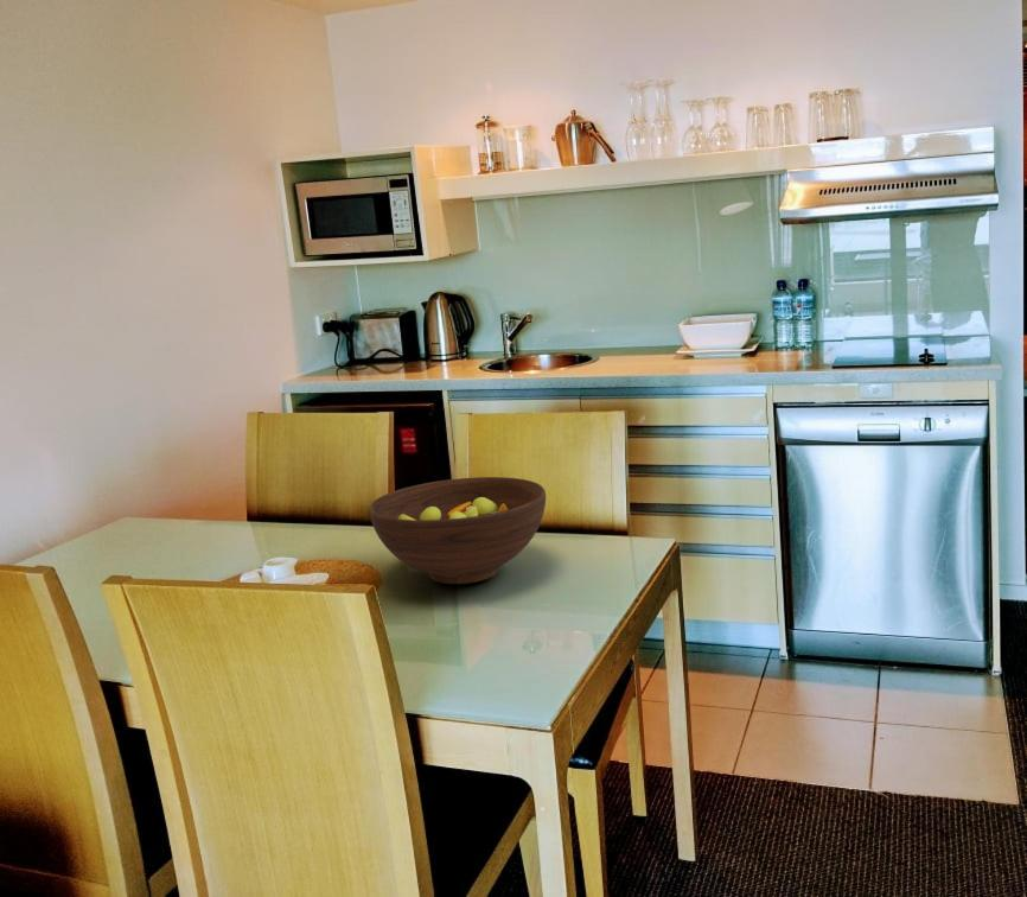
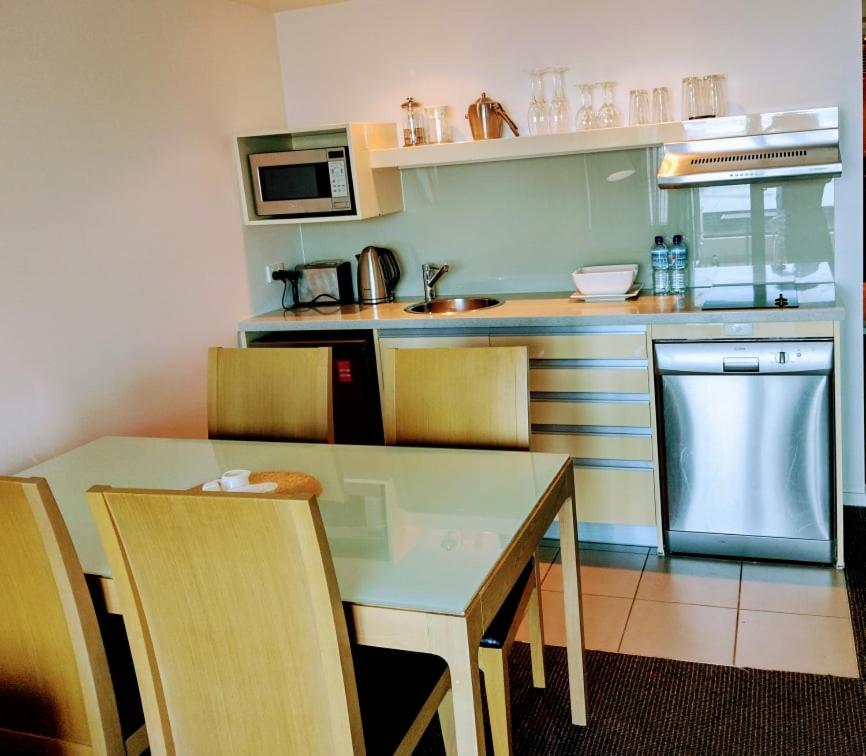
- fruit bowl (461, 536)
